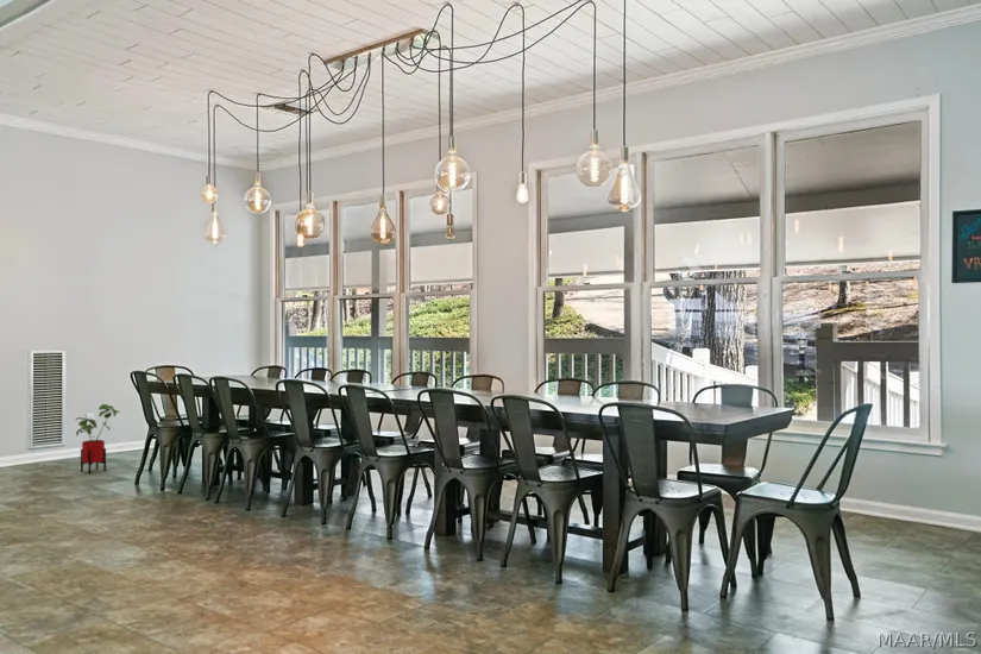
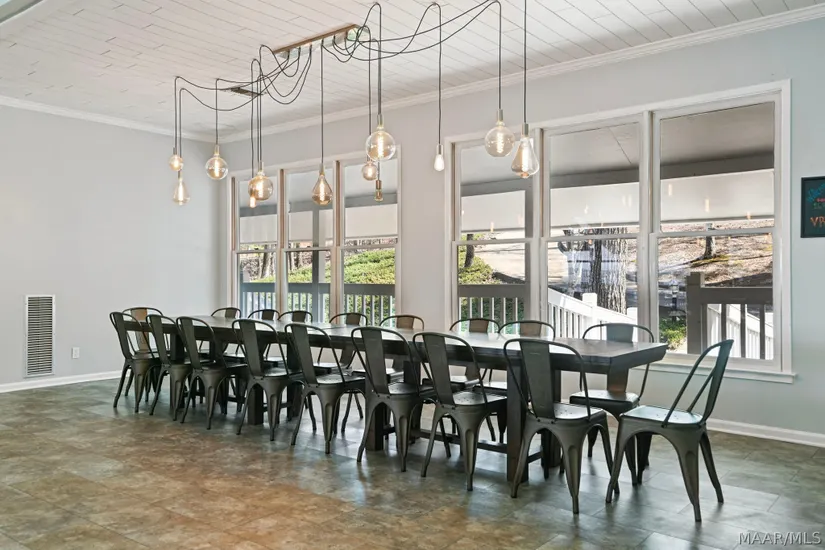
- house plant (94, 436)
